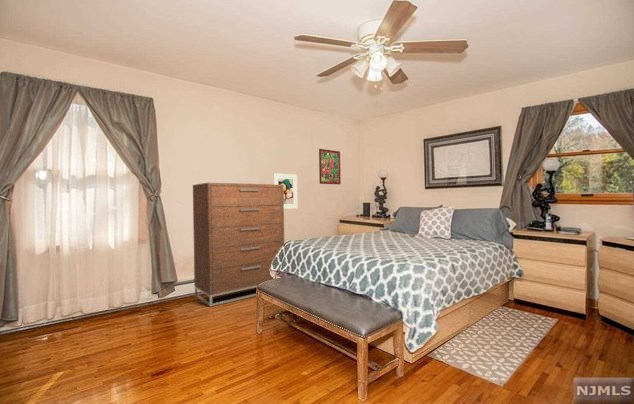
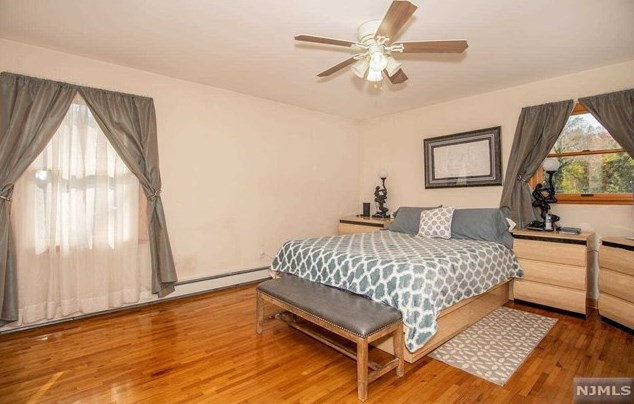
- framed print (330, 167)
- dresser (241, 238)
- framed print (285, 191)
